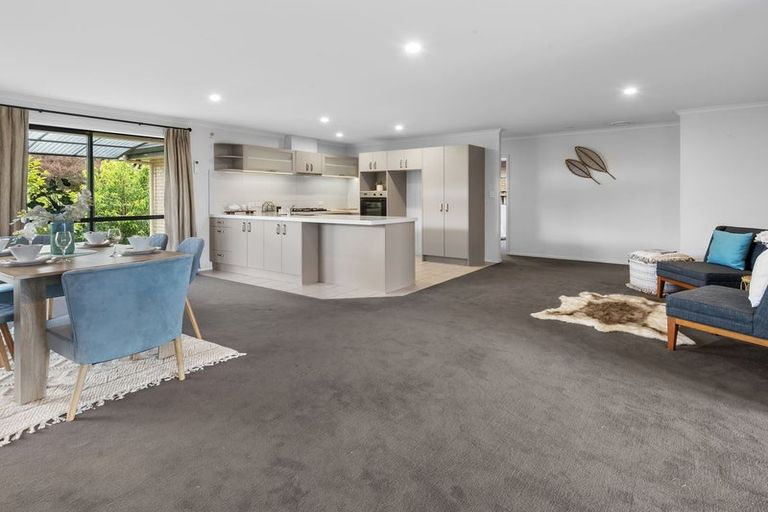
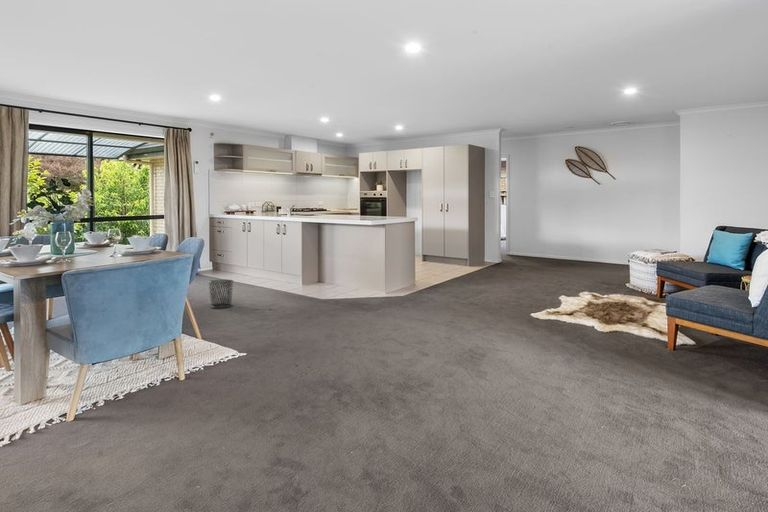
+ waste bin (220, 293)
